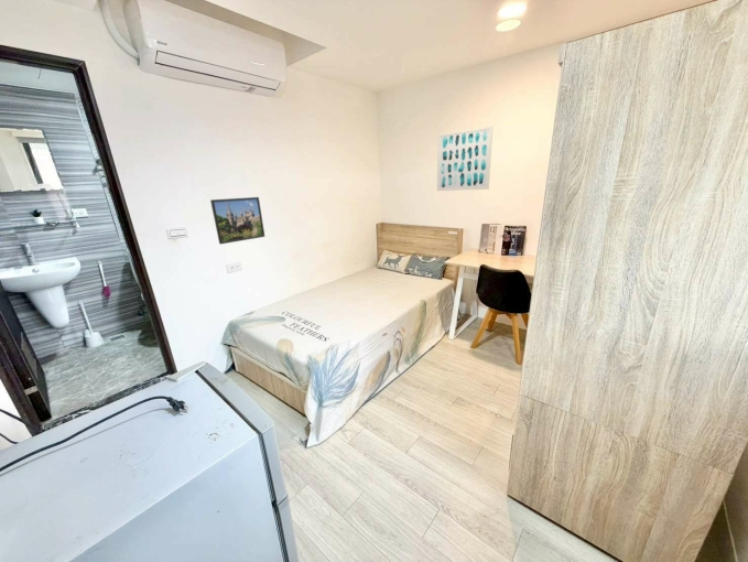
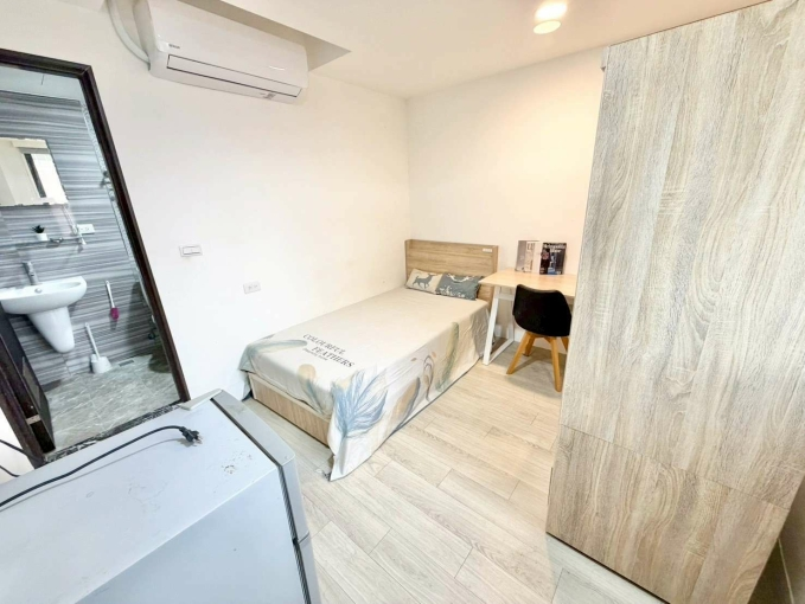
- wall art (462, 161)
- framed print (239, 219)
